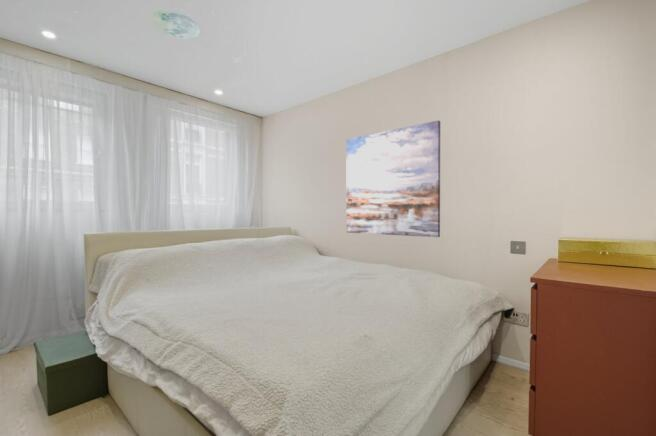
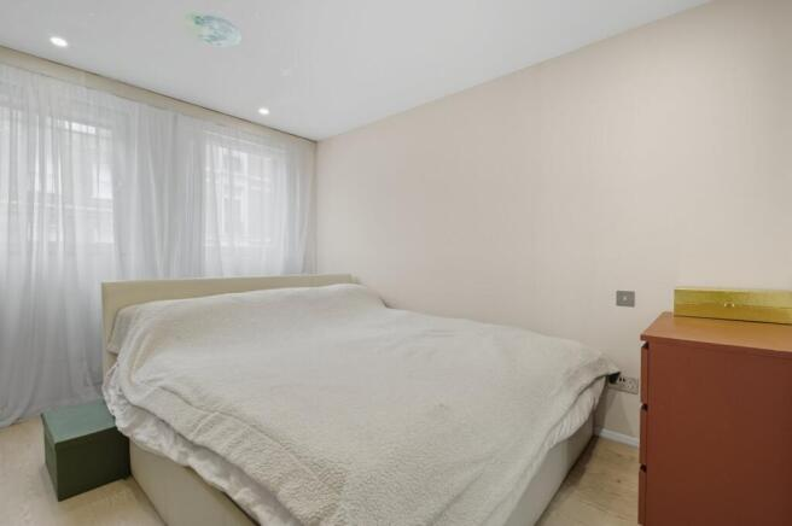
- wall art (388, 183)
